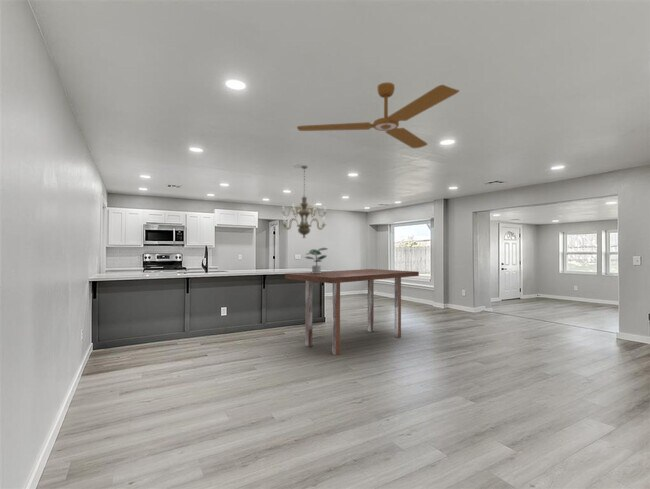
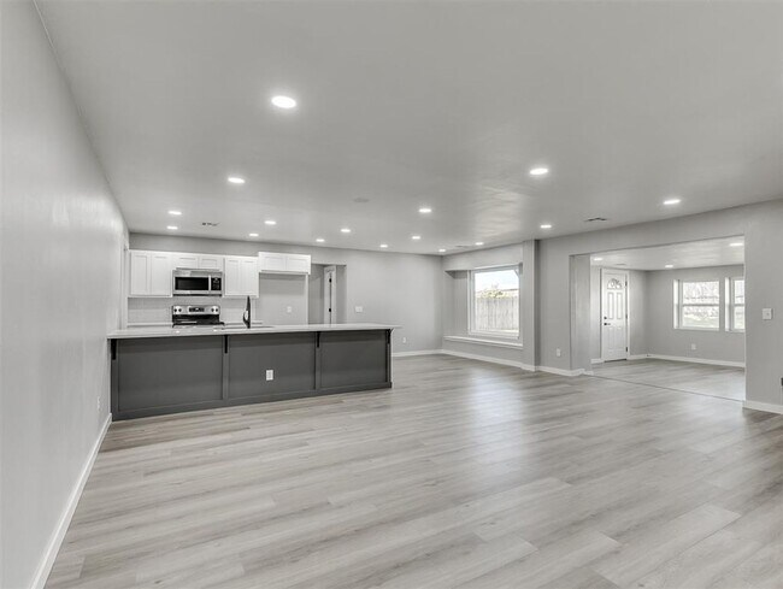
- potted plant (316, 260)
- chandelier (304, 202)
- dining table (368, 306)
- ceiling fan (367, 122)
